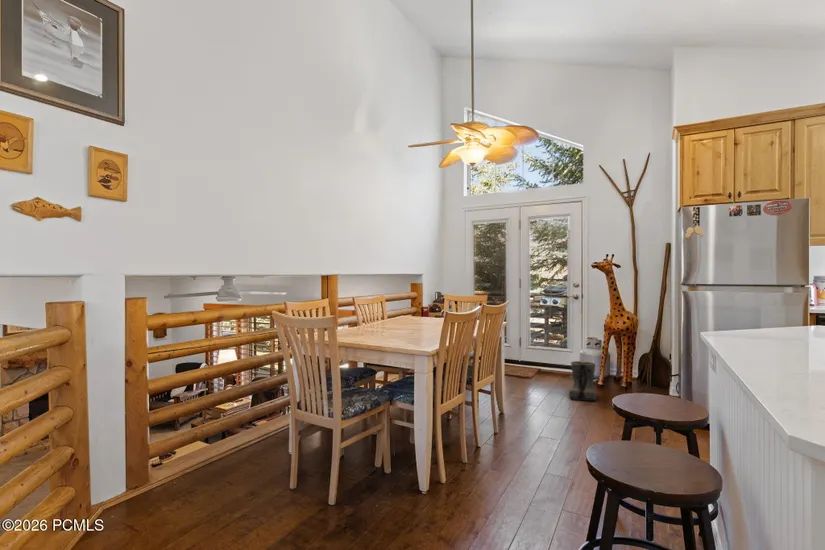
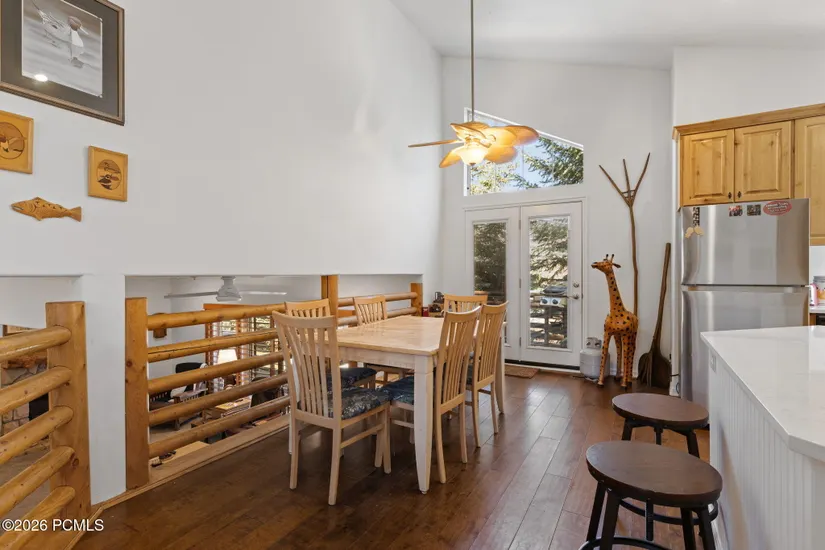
- boots (582, 379)
